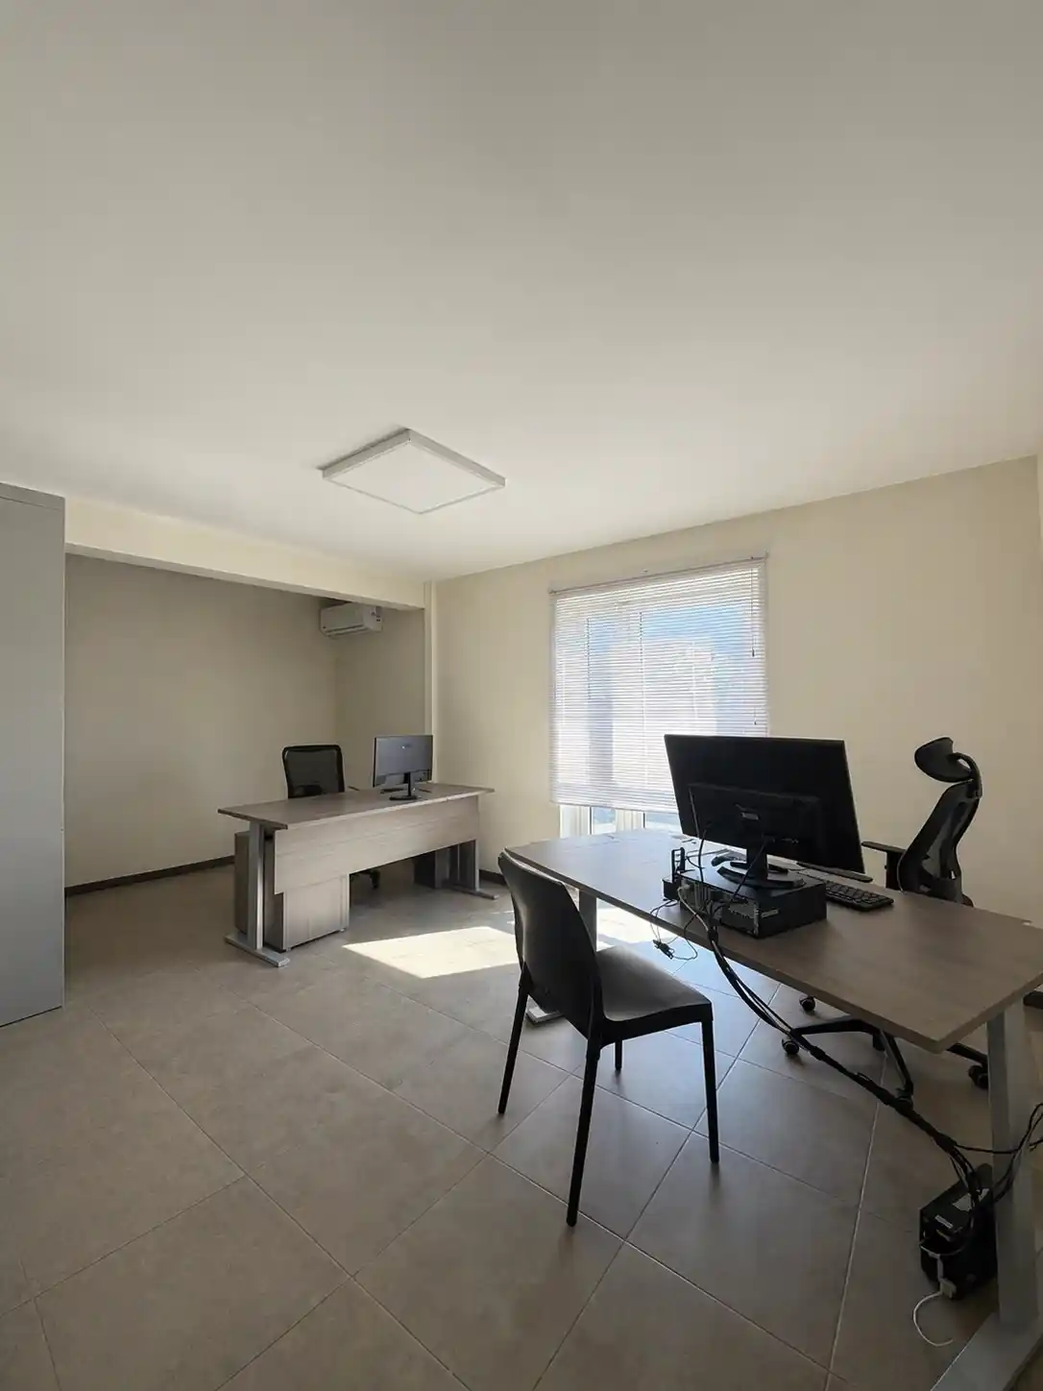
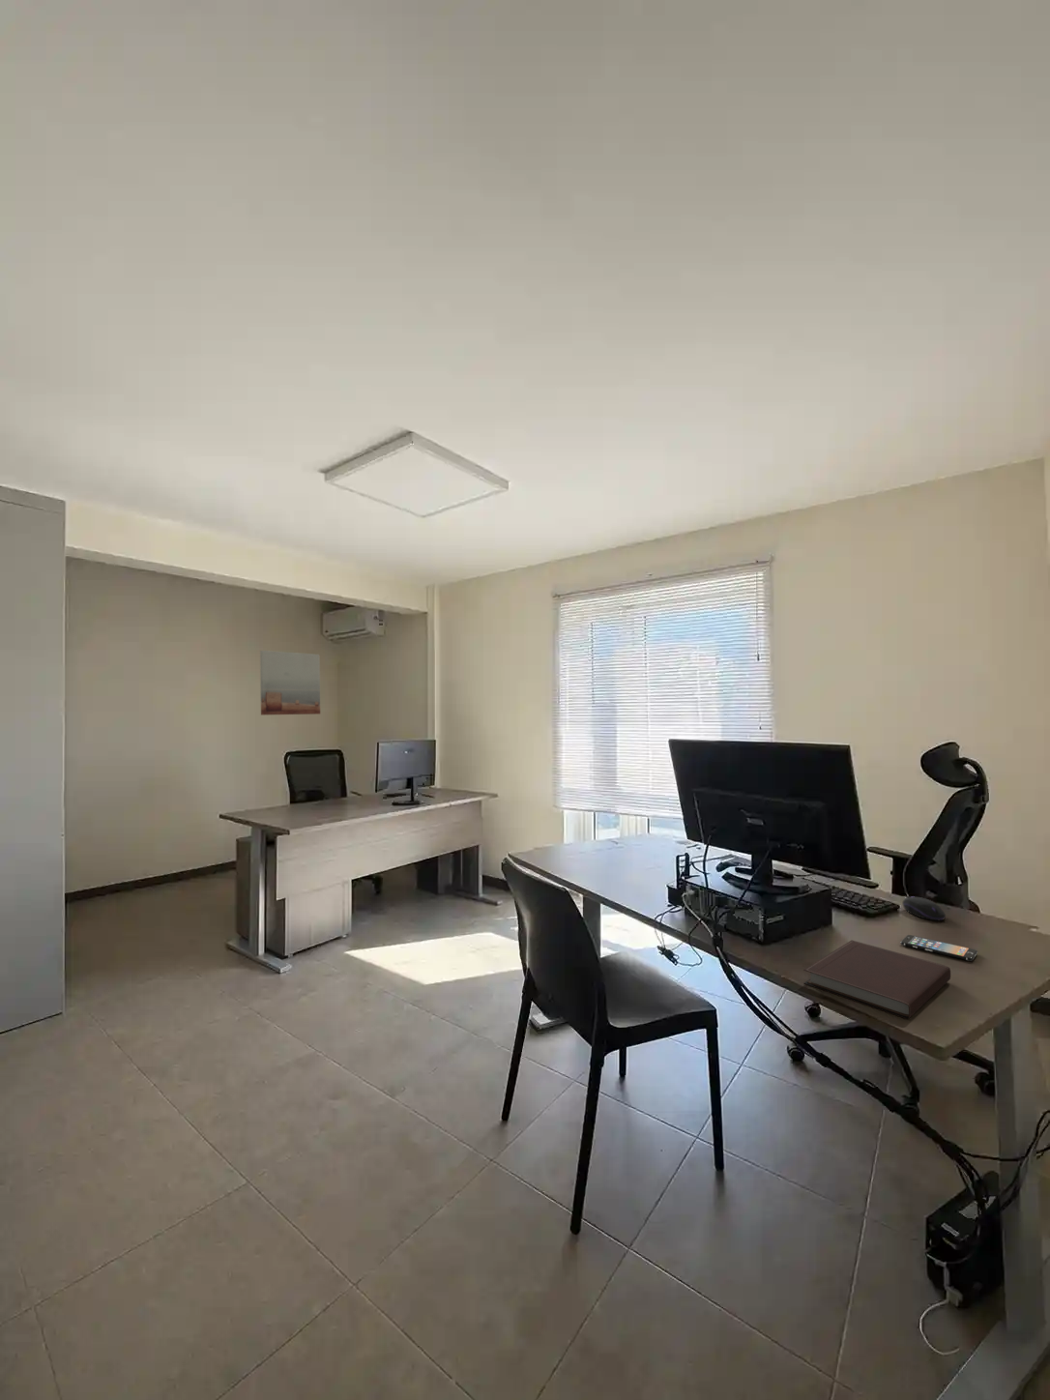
+ wall art (291, 682)
+ notebook (877, 974)
+ smartphone (938, 947)
+ computer mouse (923, 907)
